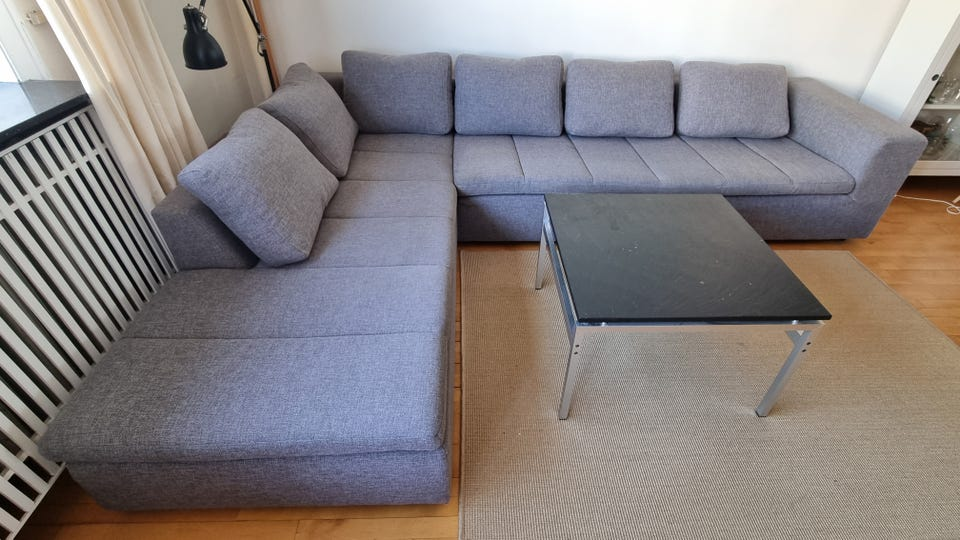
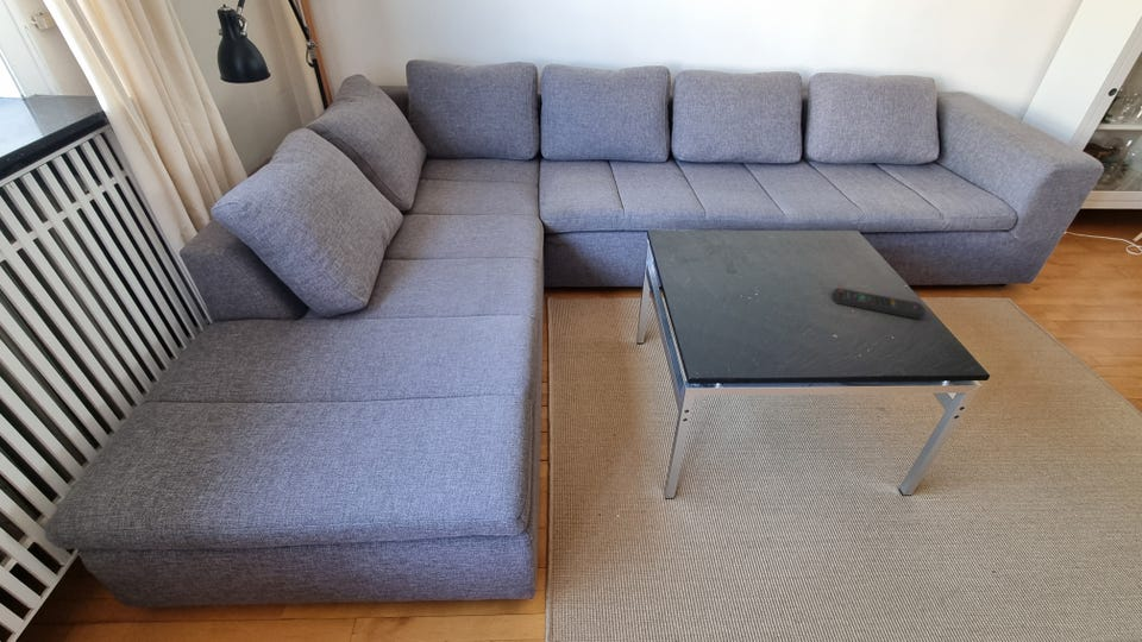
+ remote control (877, 302)
